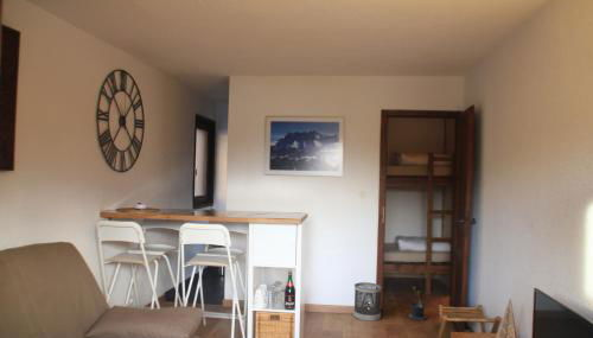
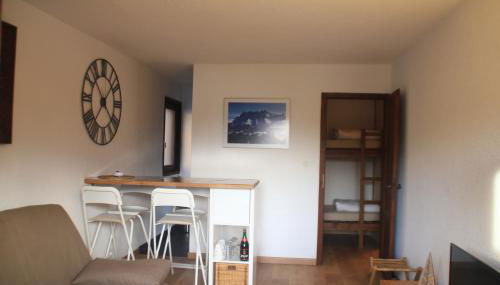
- potted plant (416, 301)
- wastebasket (366, 301)
